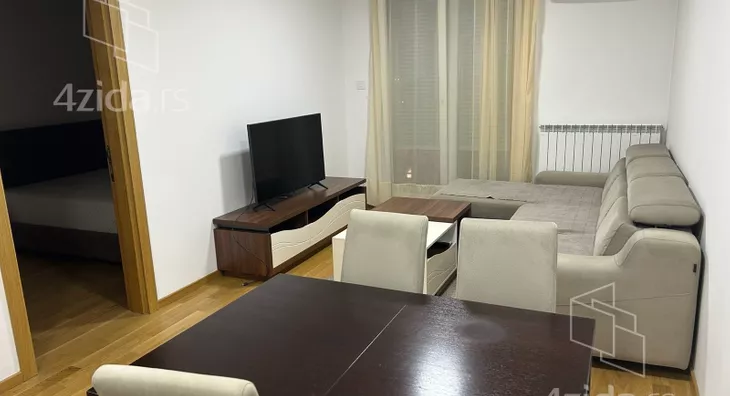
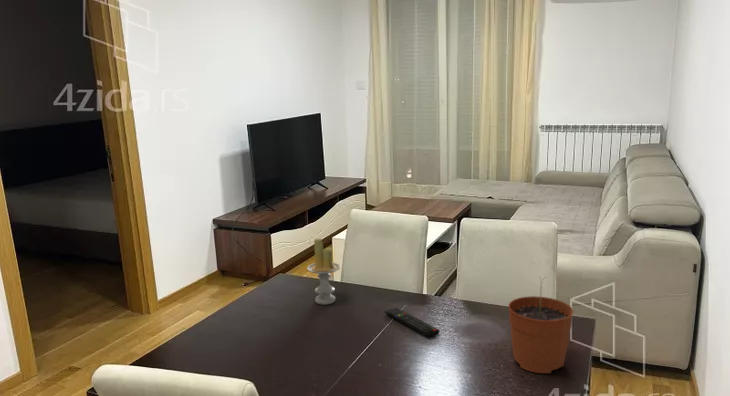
+ remote control (411, 322)
+ candle (323, 269)
+ plant pot (539, 321)
